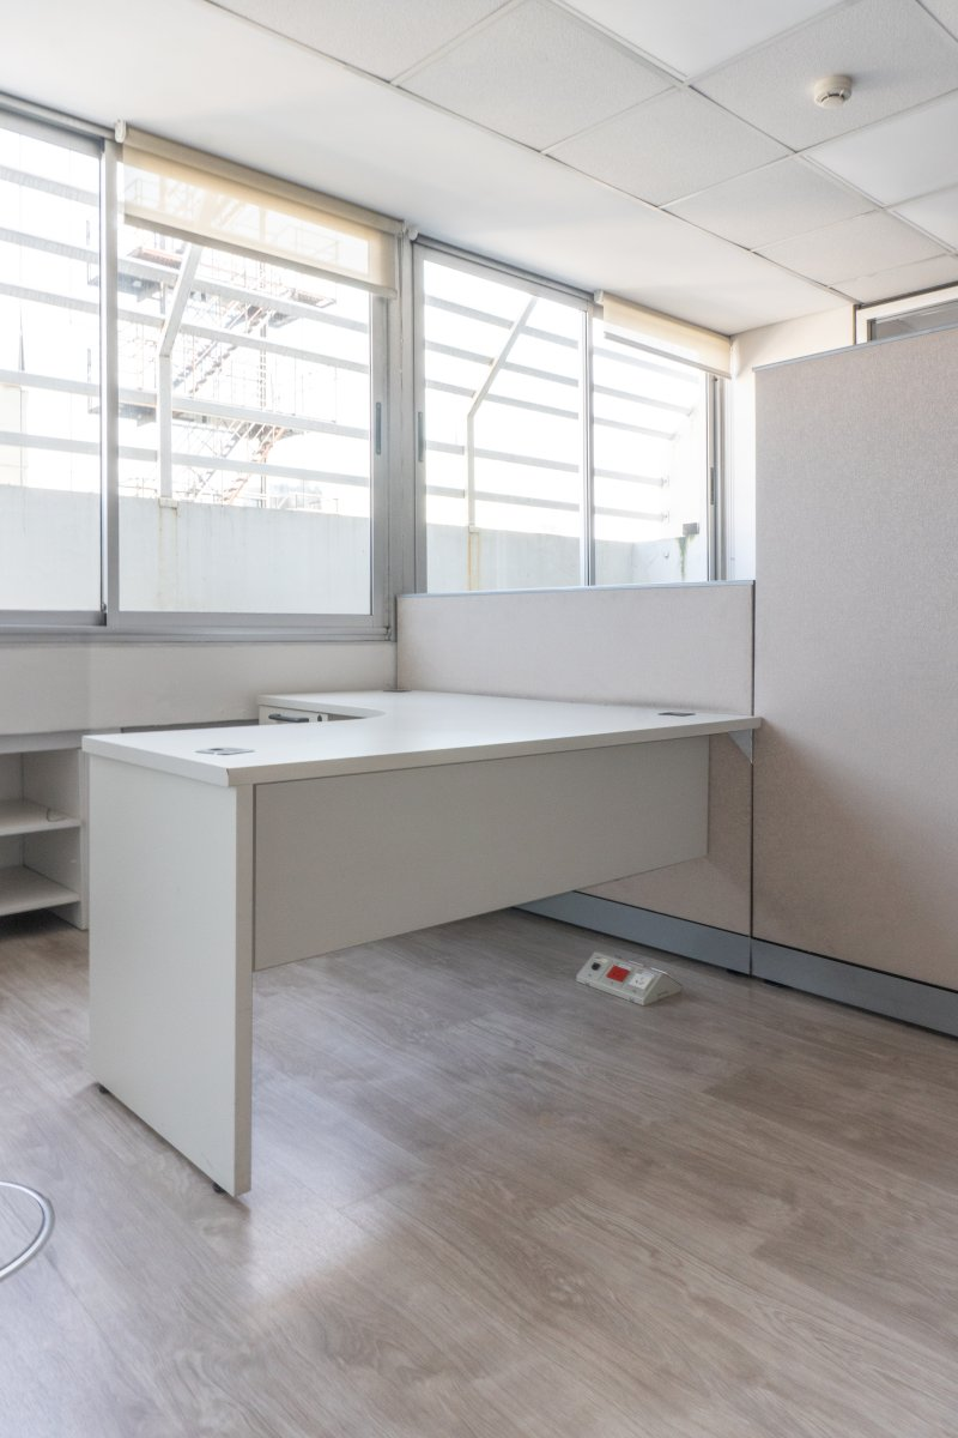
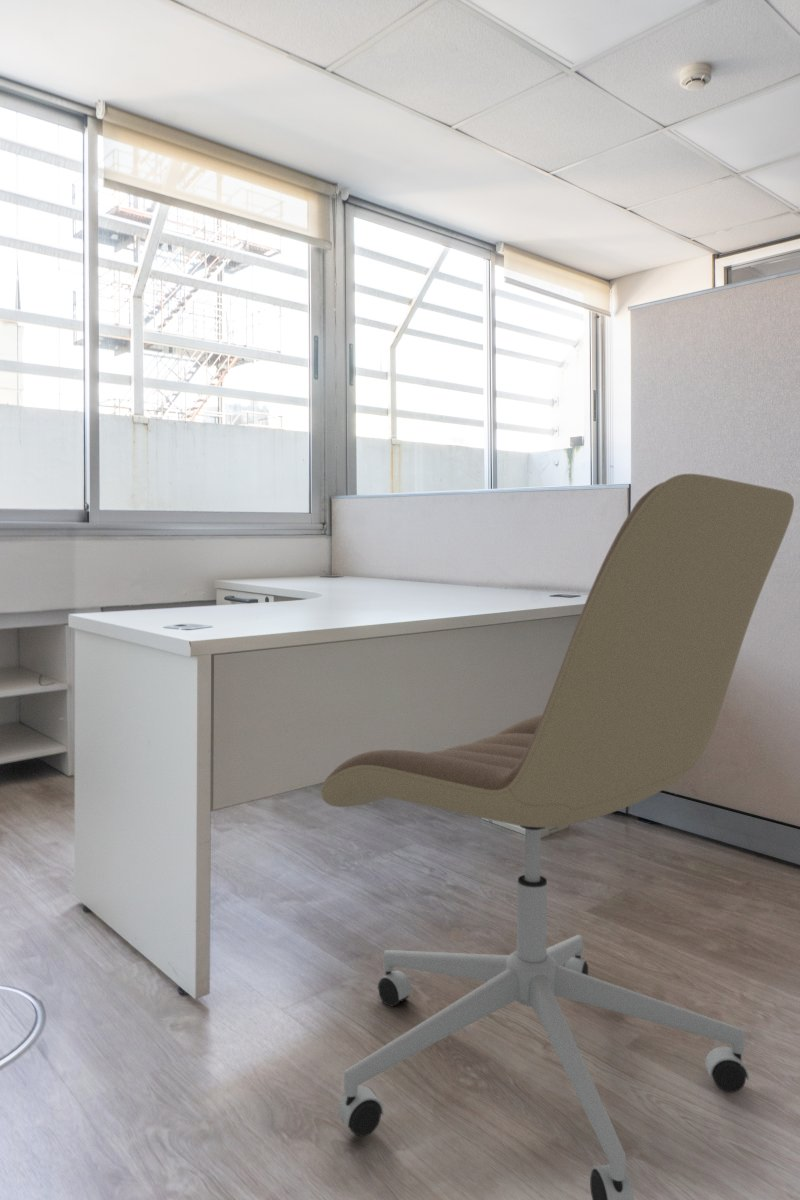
+ office chair (542, 789)
